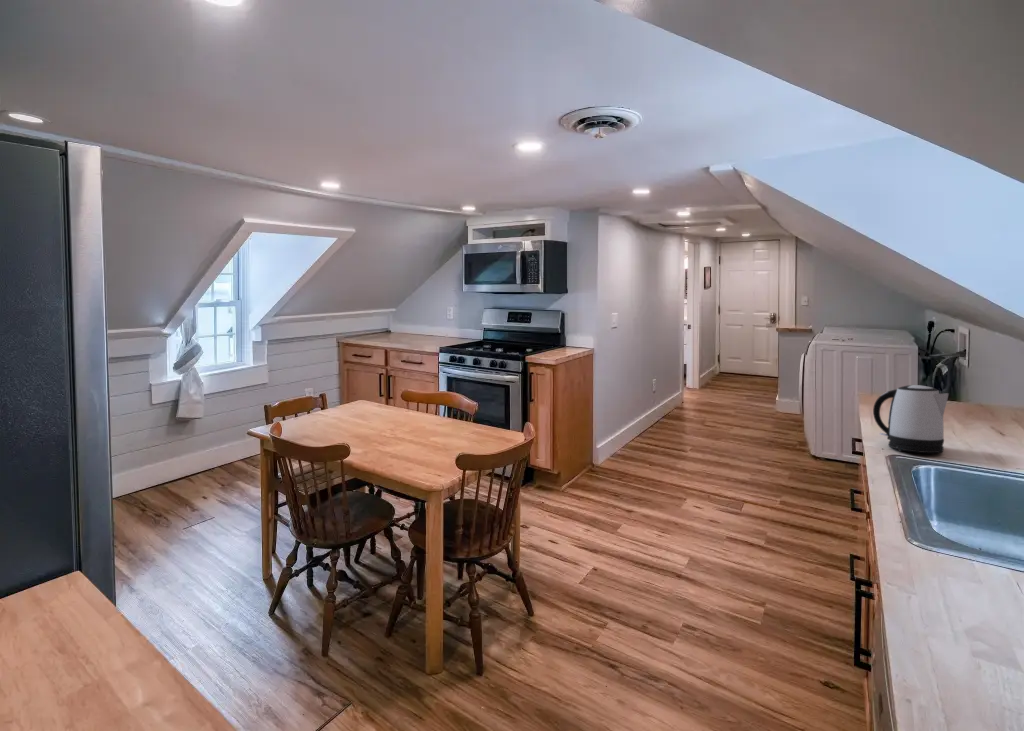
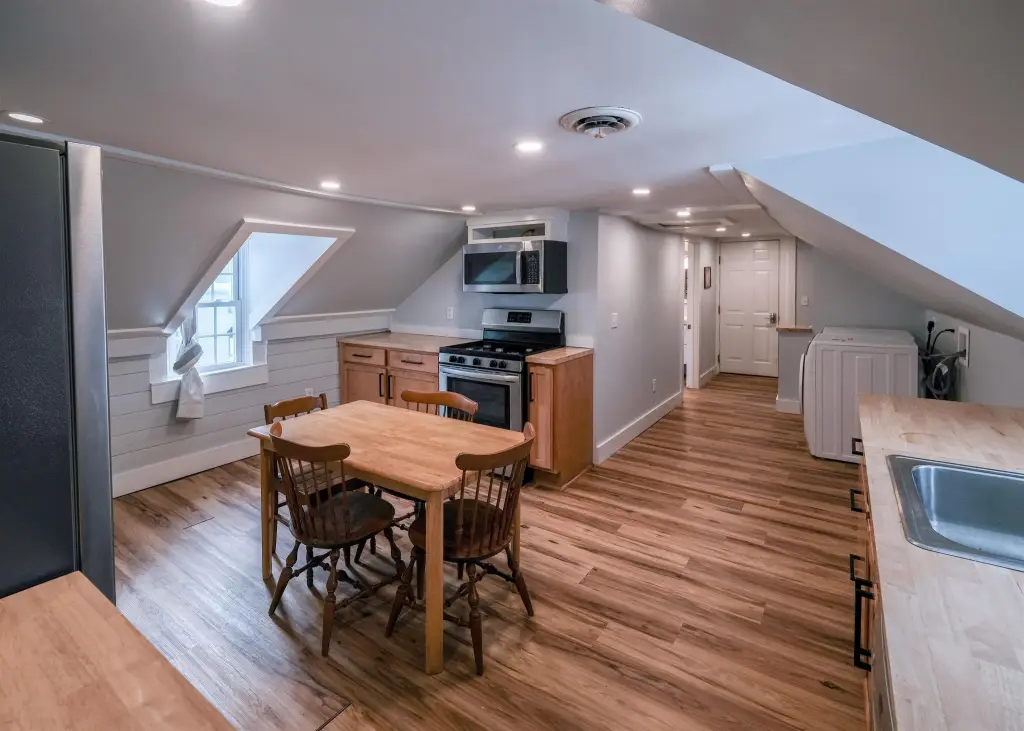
- kettle (908, 416)
